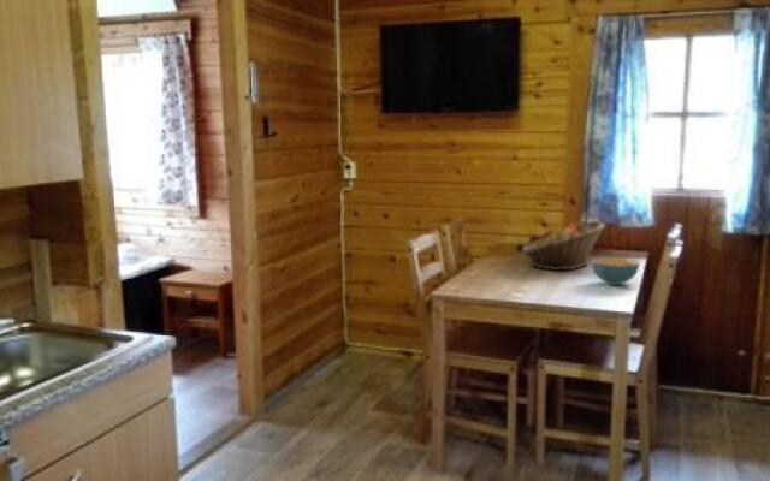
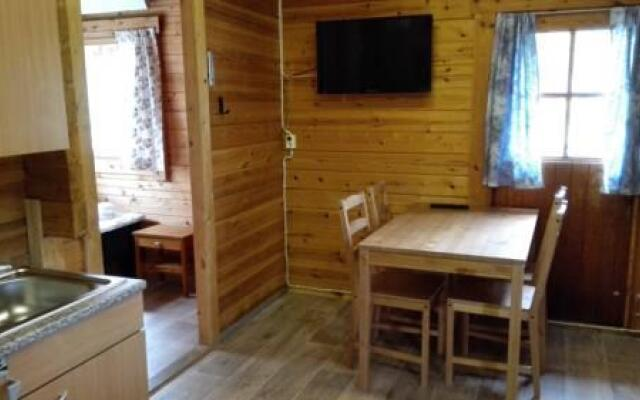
- fruit basket (562, 243)
- cereal bowl (614, 272)
